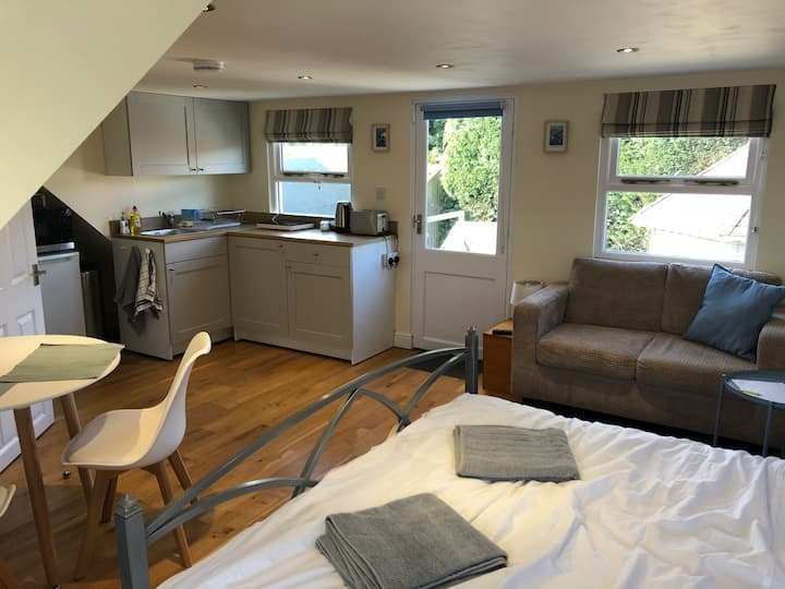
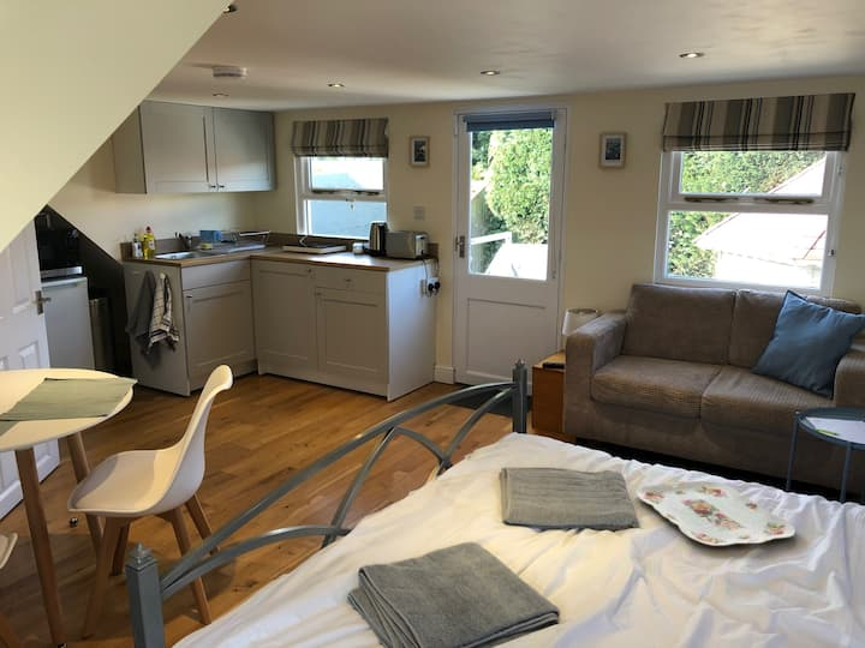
+ serving tray (710, 511)
